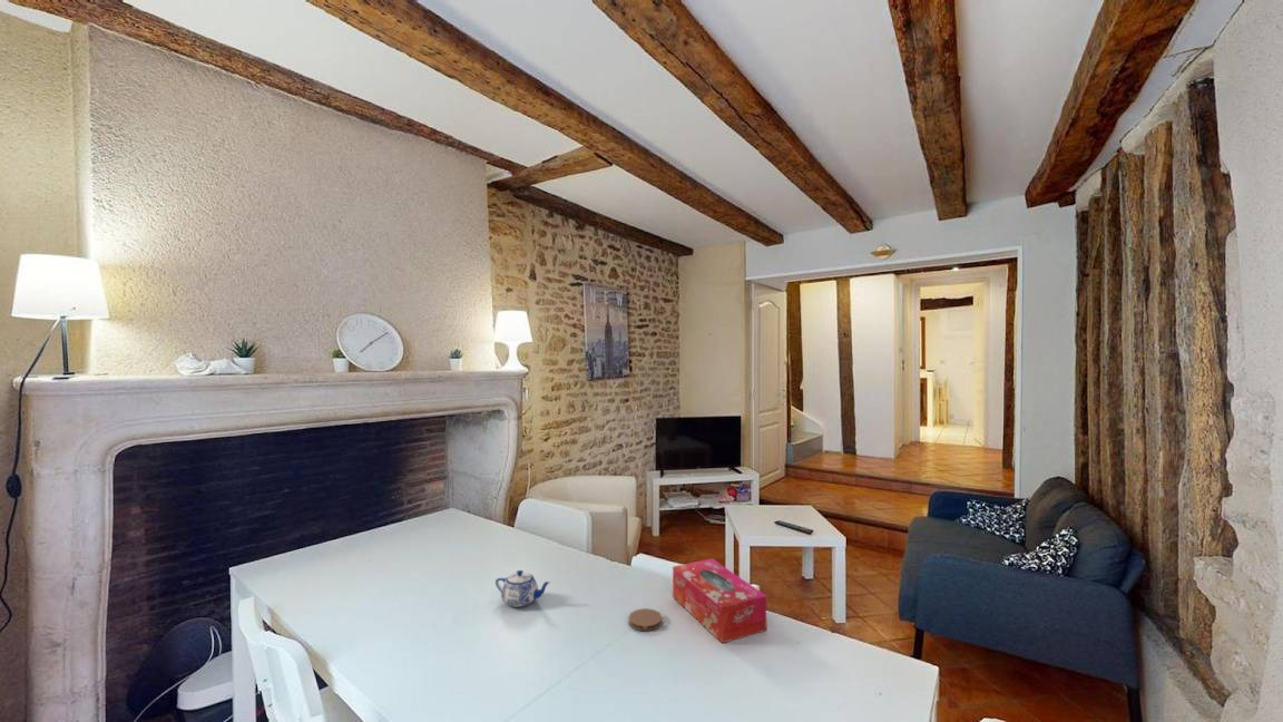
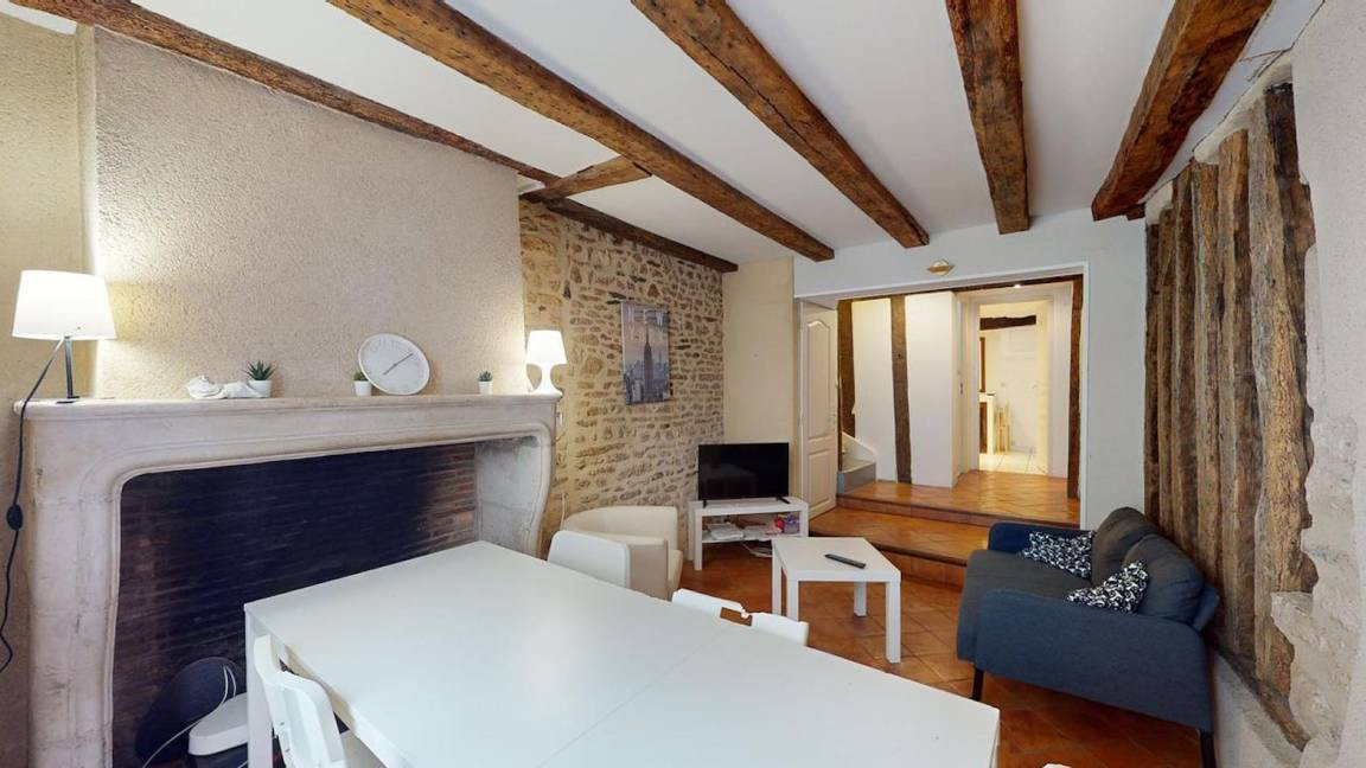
- tissue box (716, 596)
- coaster (645, 618)
- teapot (522, 586)
